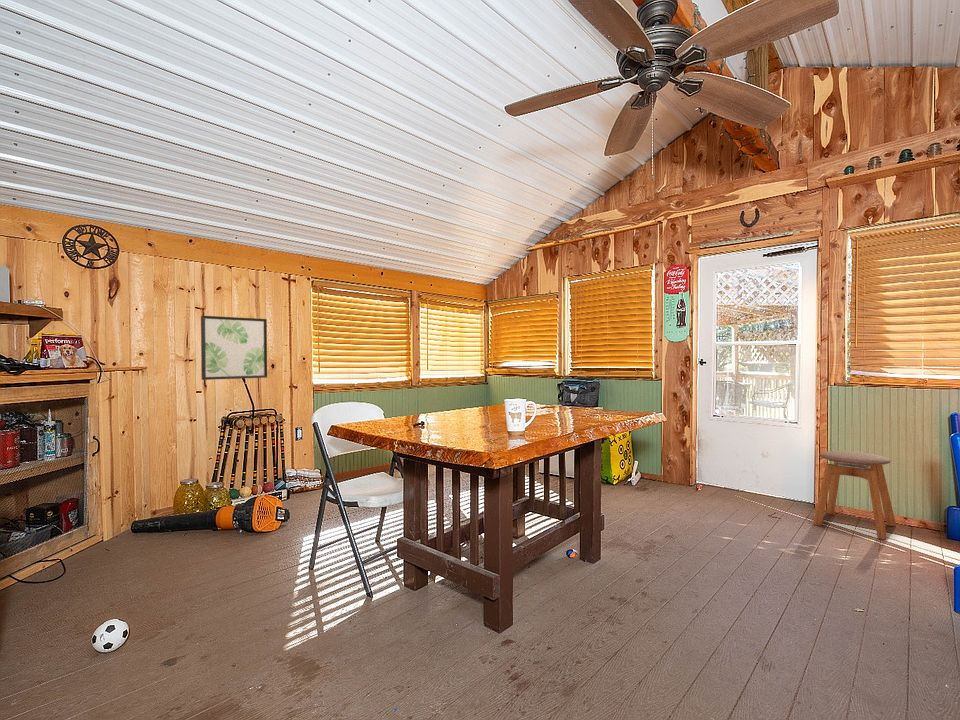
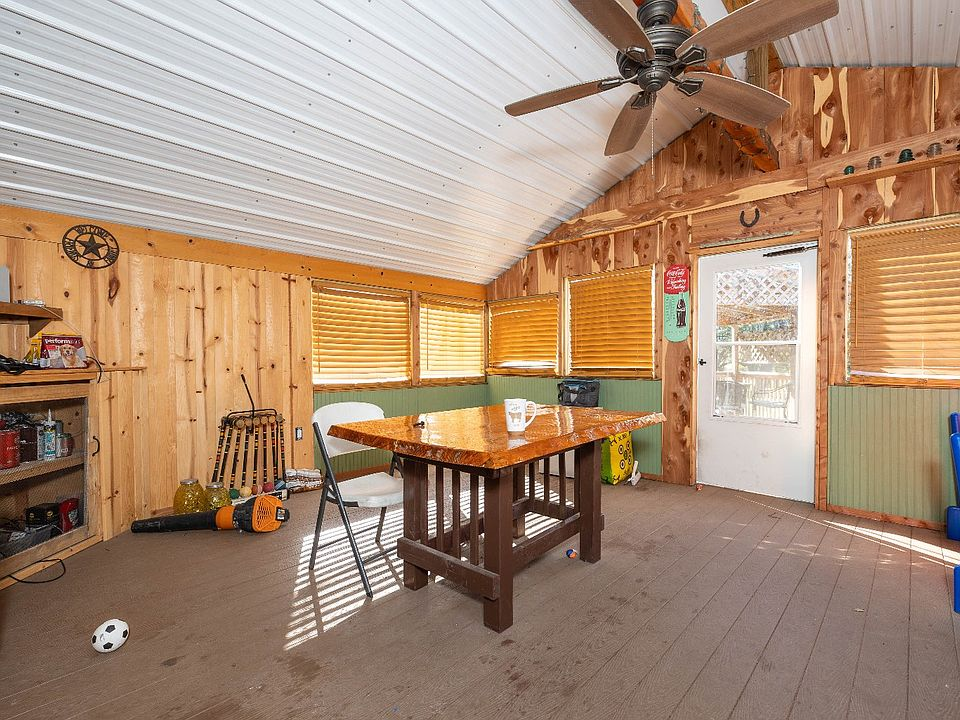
- wall art (235, 348)
- stool (853, 476)
